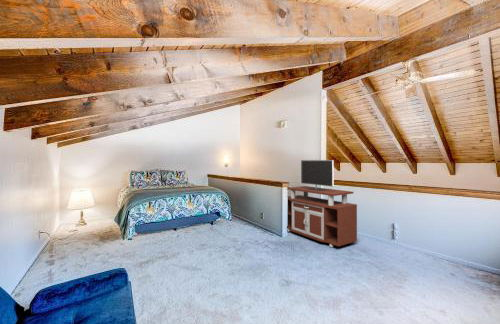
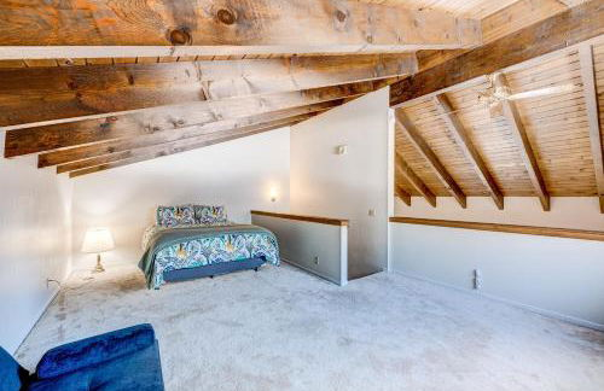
- tv stand (315, 198)
